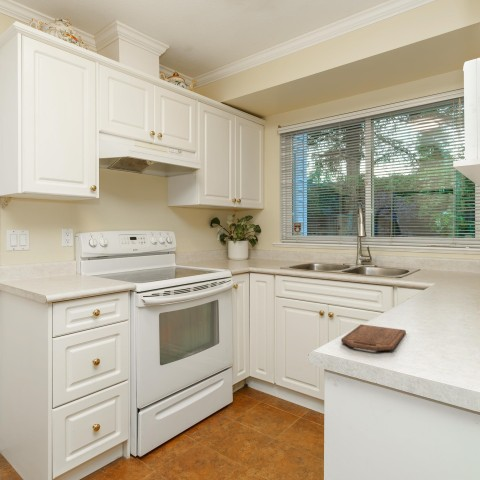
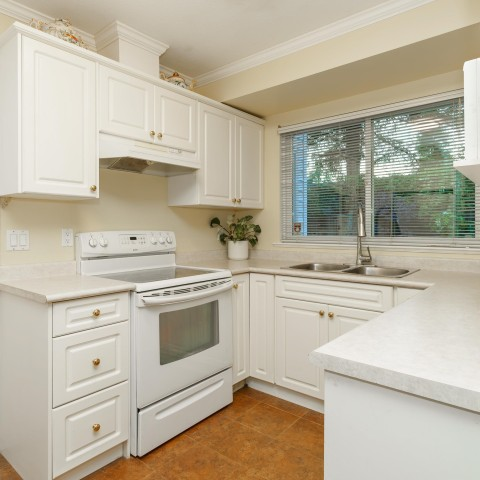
- cutting board (373, 337)
